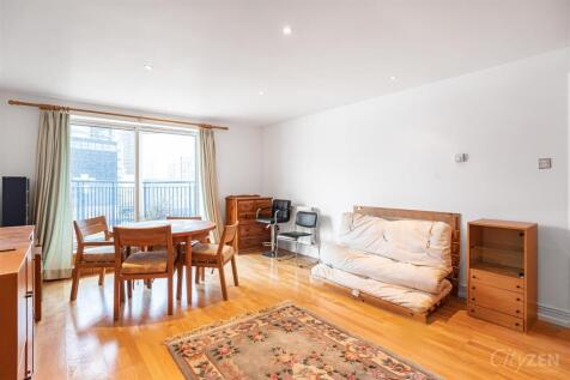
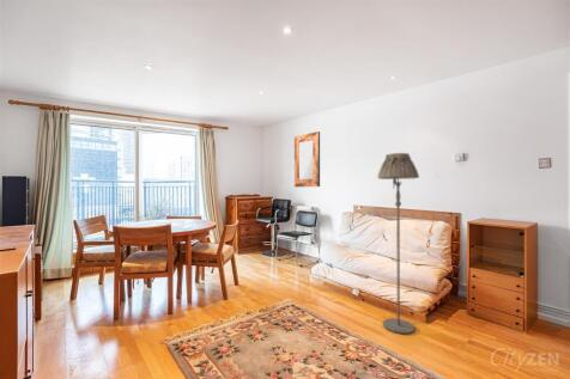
+ home mirror (305, 160)
+ floor lamp (398, 239)
